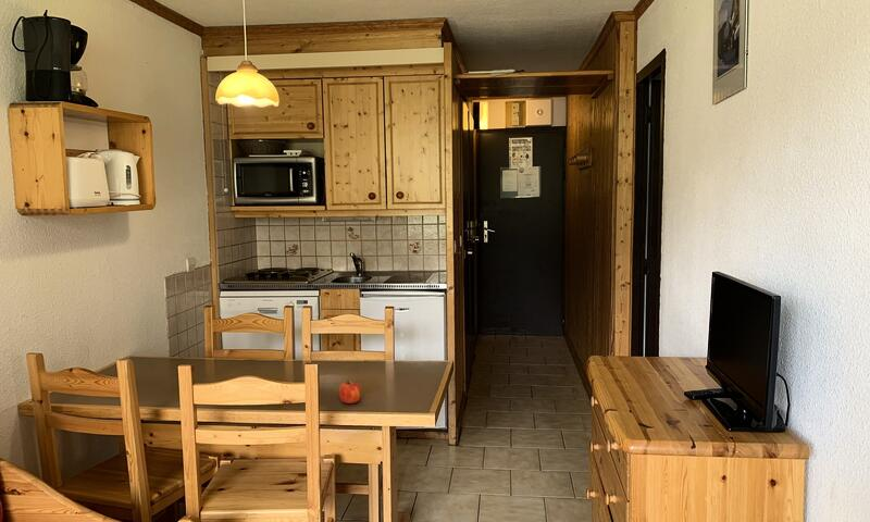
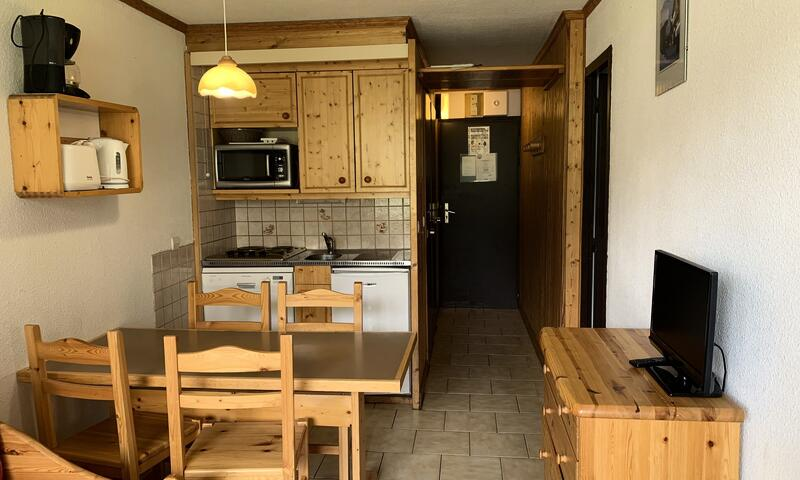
- fruit (350, 390)
